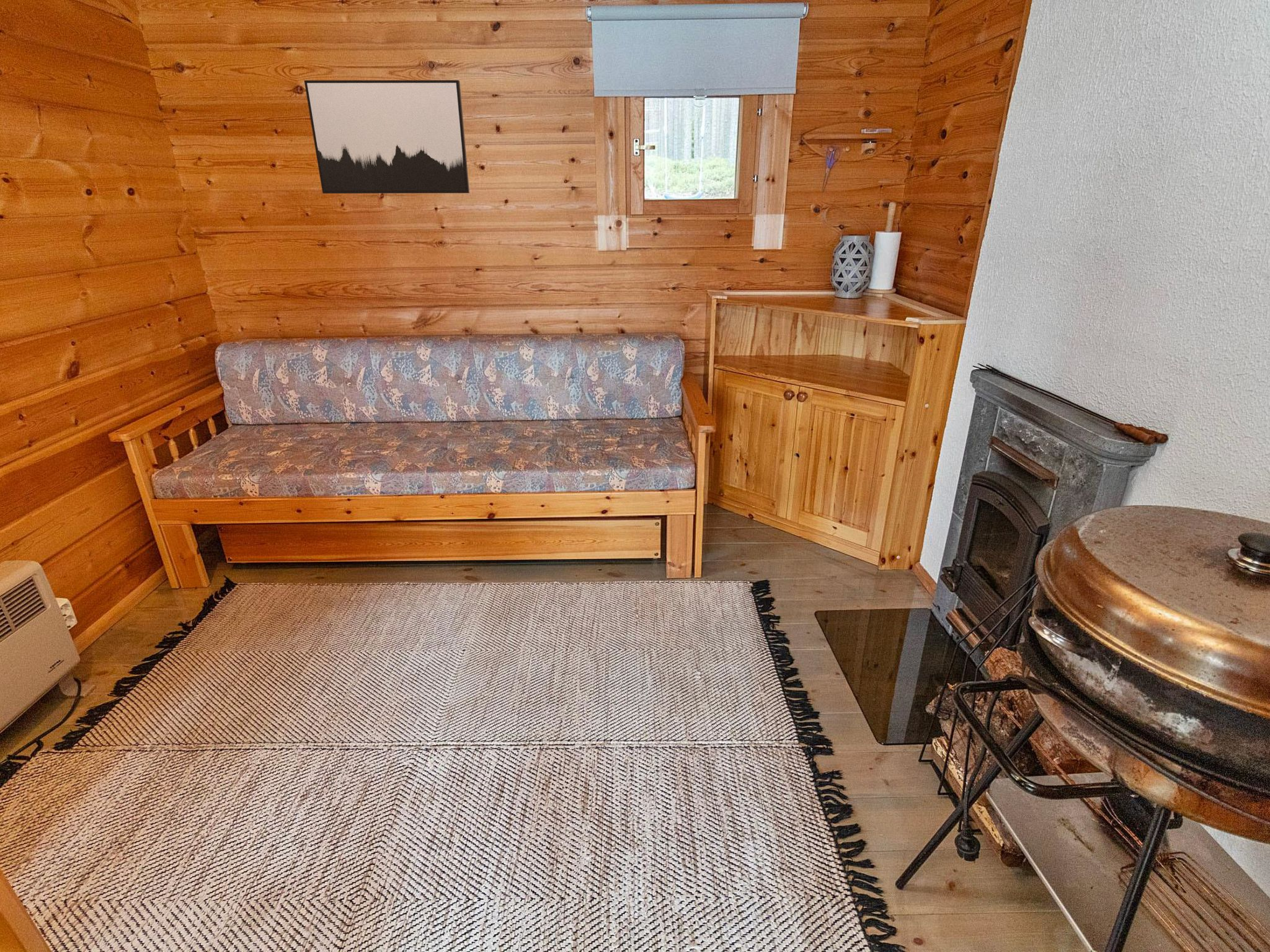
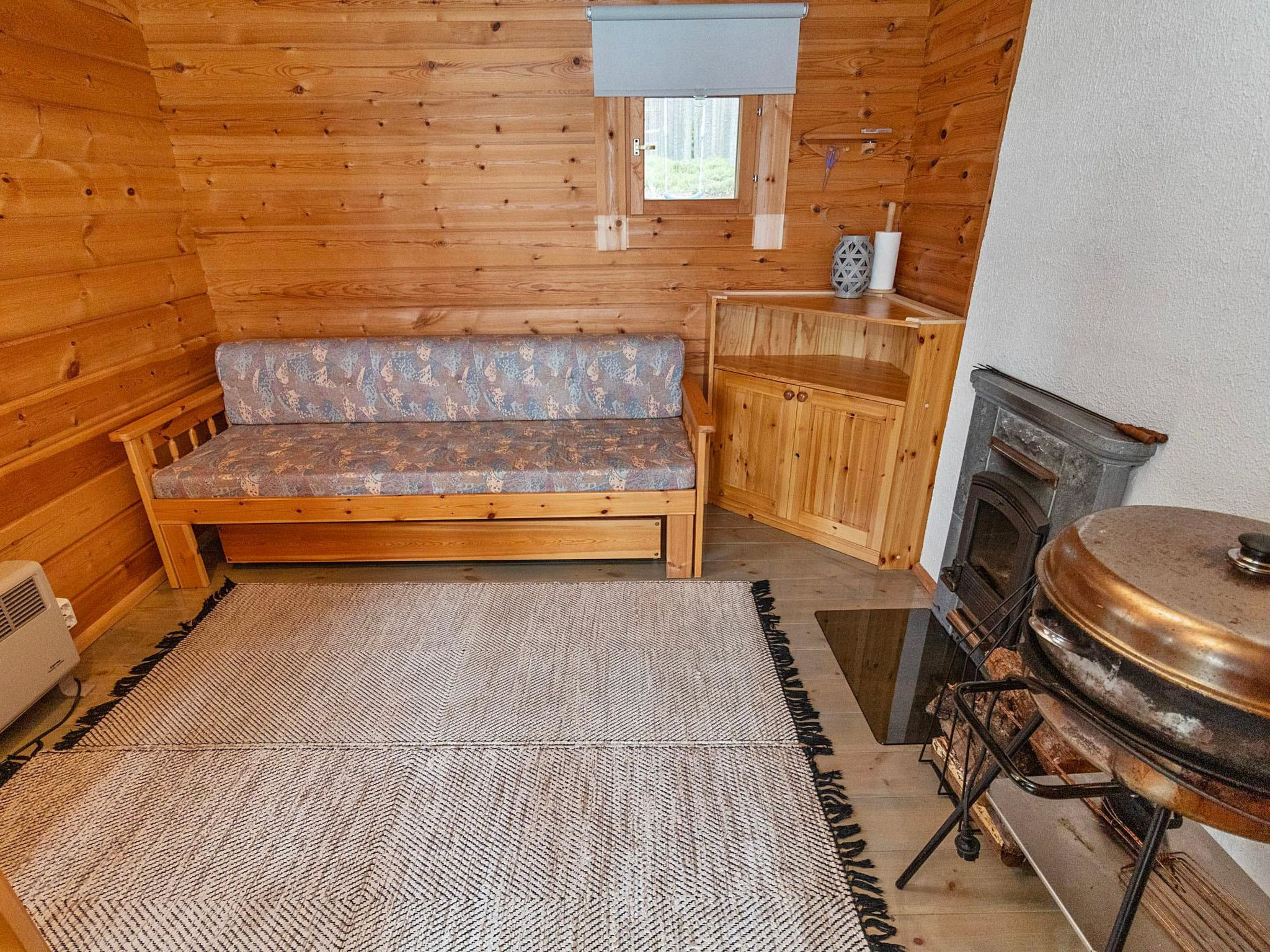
- wall art (389, 138)
